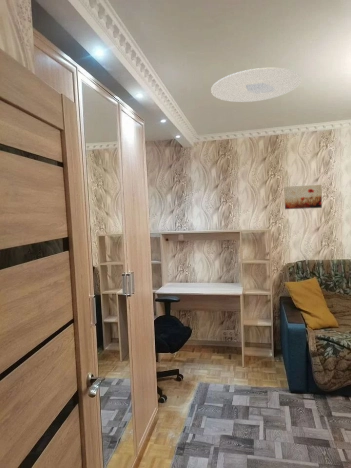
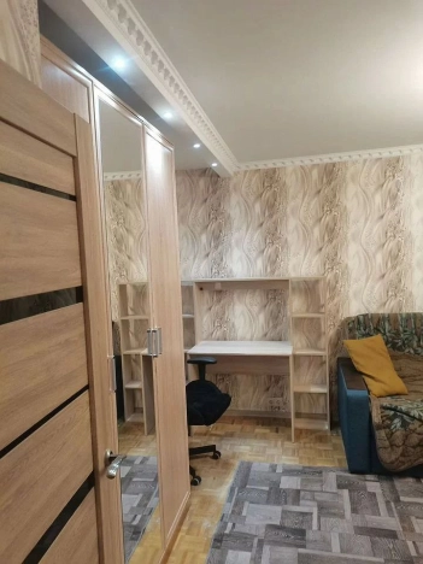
- wall art (302, 197)
- ceiling light (254, 82)
